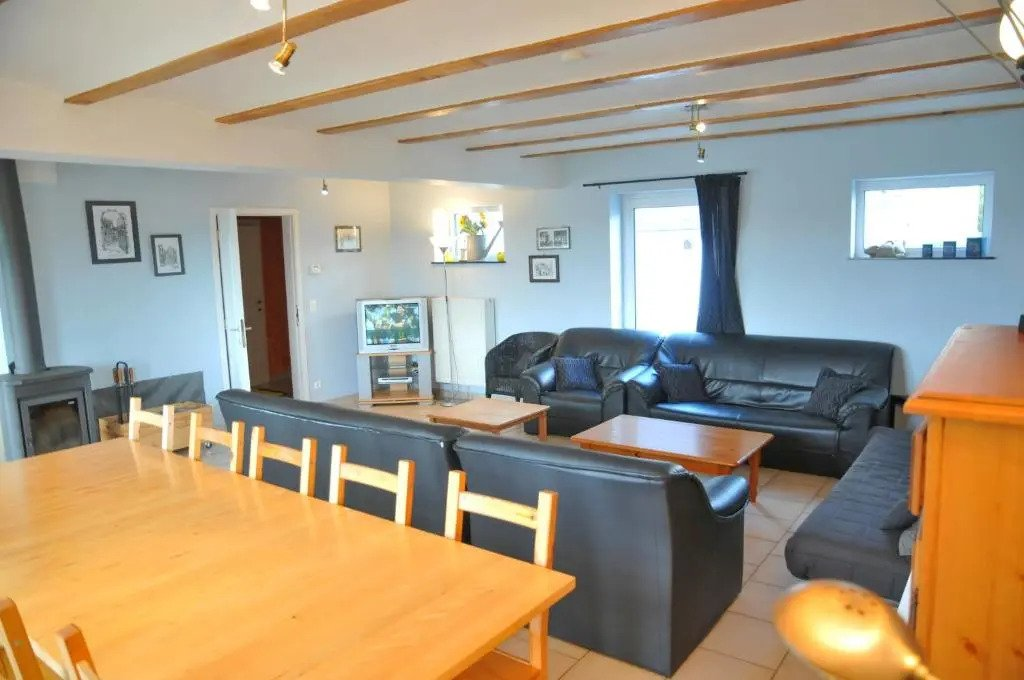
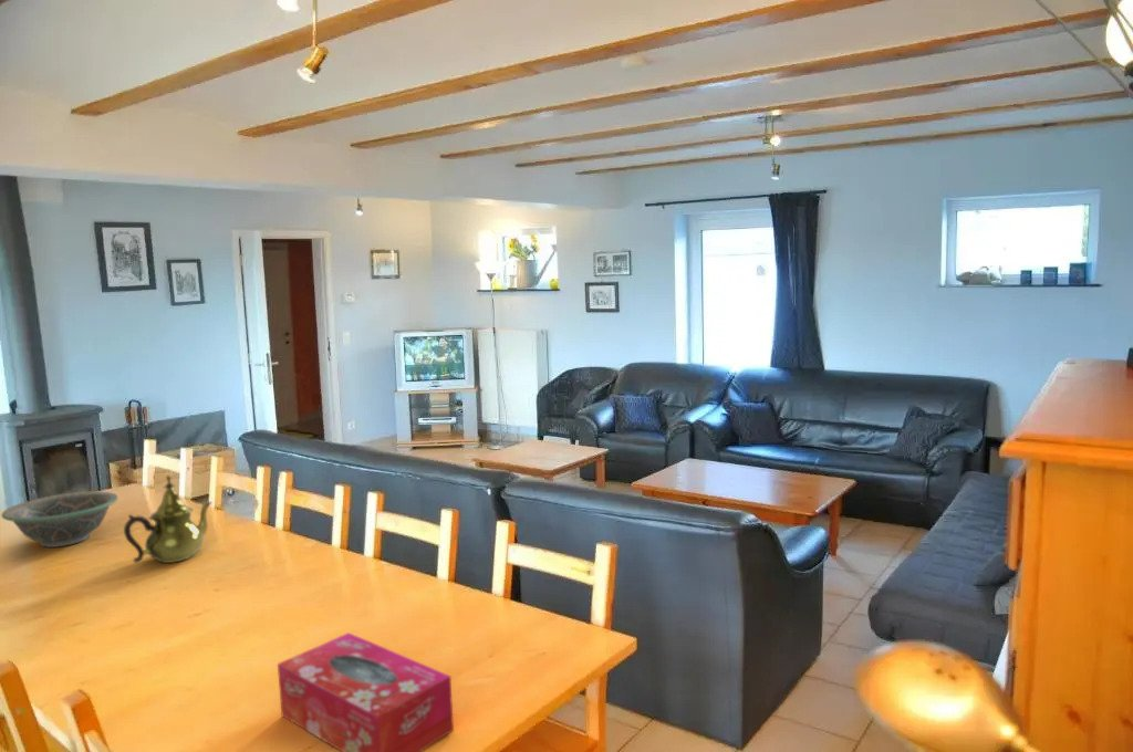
+ decorative bowl (63, 522)
+ tissue box (363, 696)
+ teapot (169, 516)
